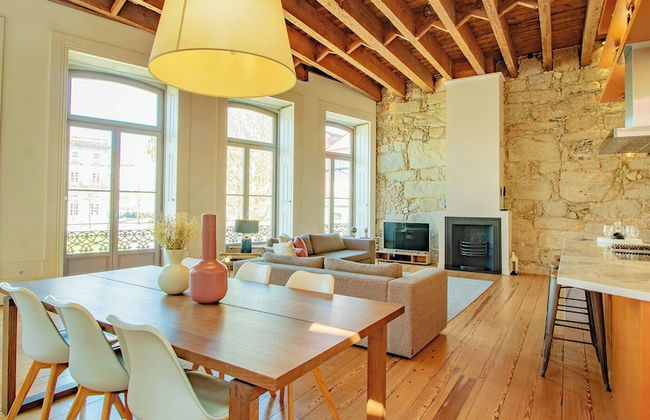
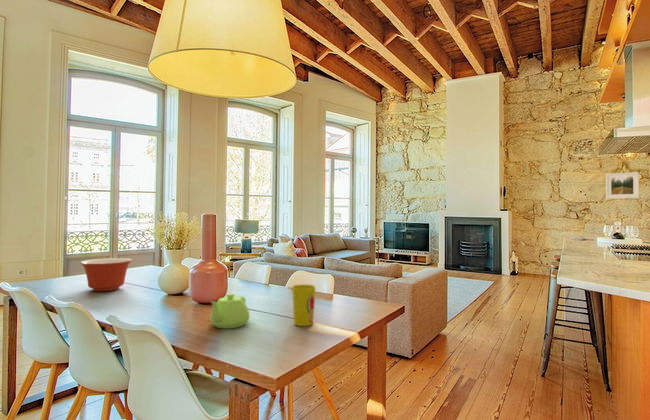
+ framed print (622, 185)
+ mixing bowl (106, 274)
+ teapot (228, 309)
+ cup (303, 304)
